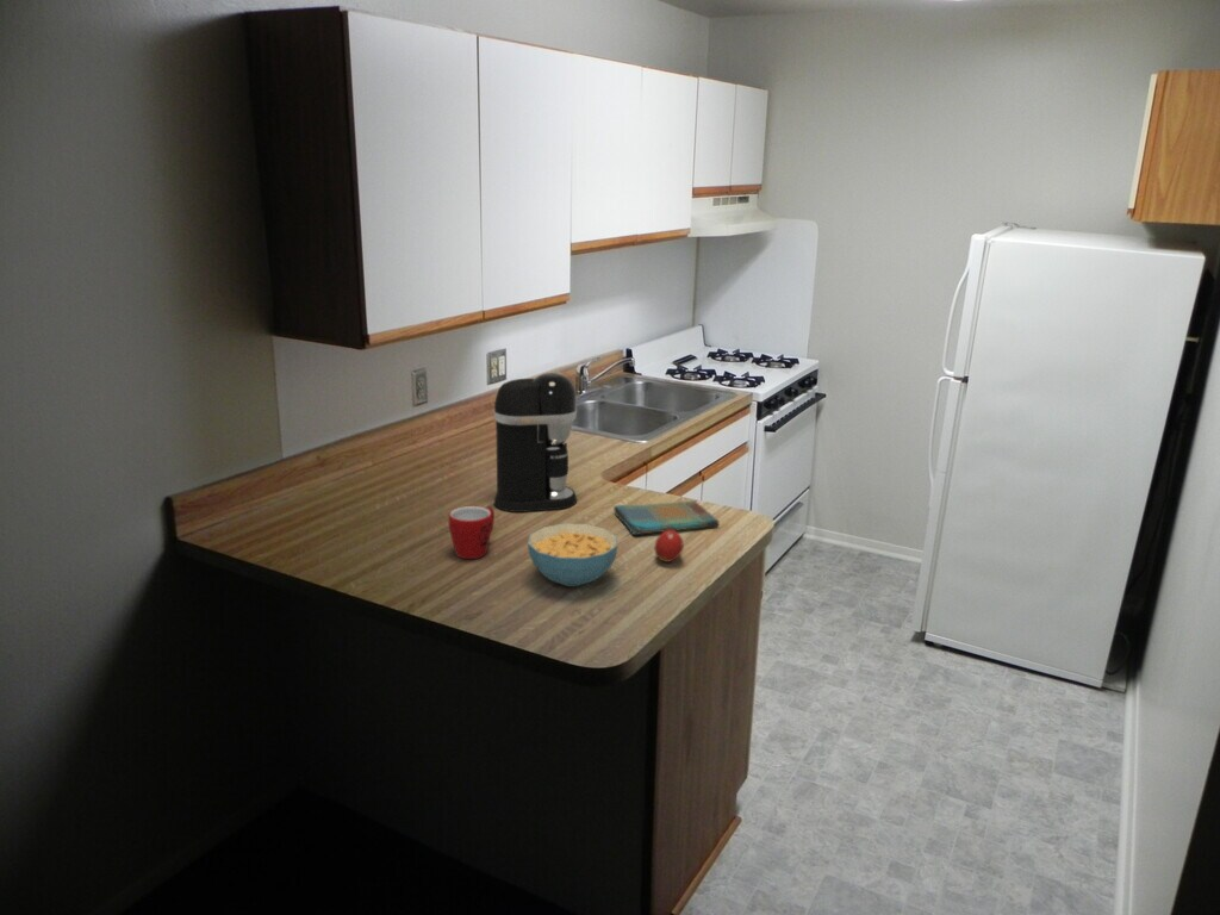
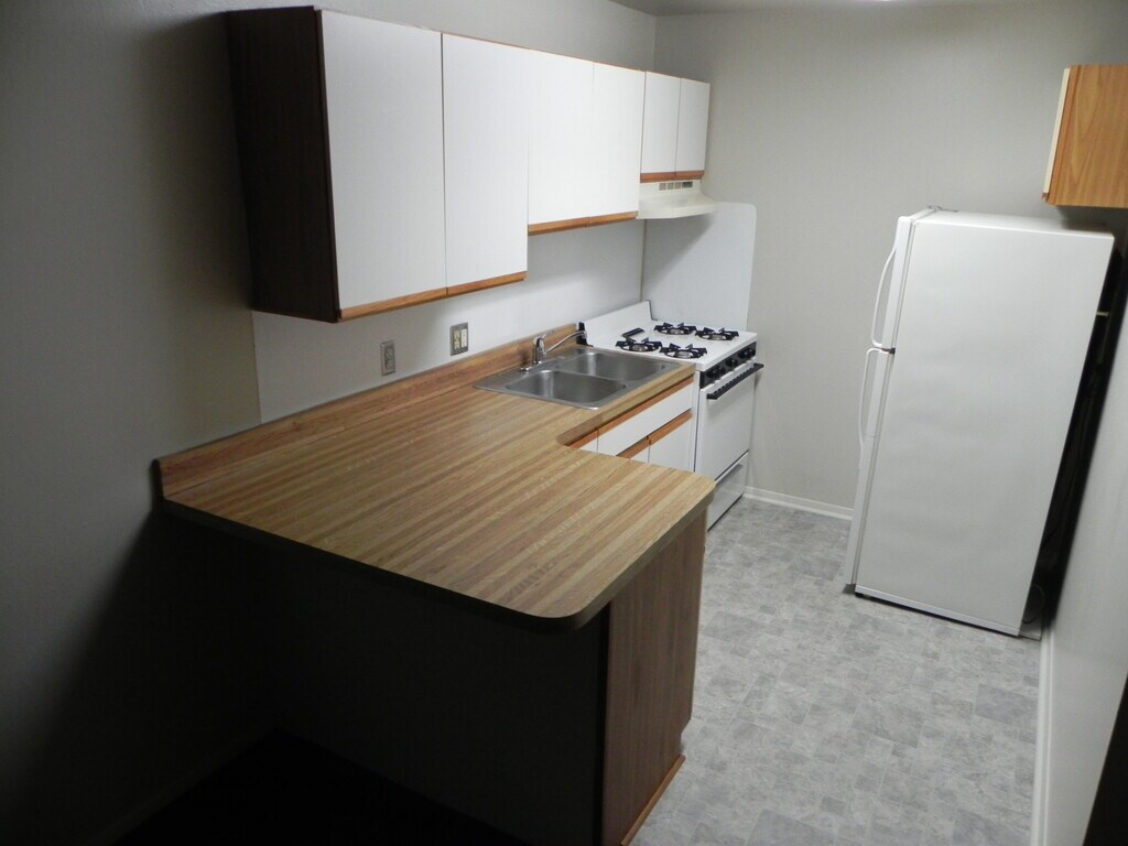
- fruit (670, 543)
- coffee maker (535, 440)
- dish towel (665, 515)
- mug (475, 530)
- cereal bowl (572, 560)
